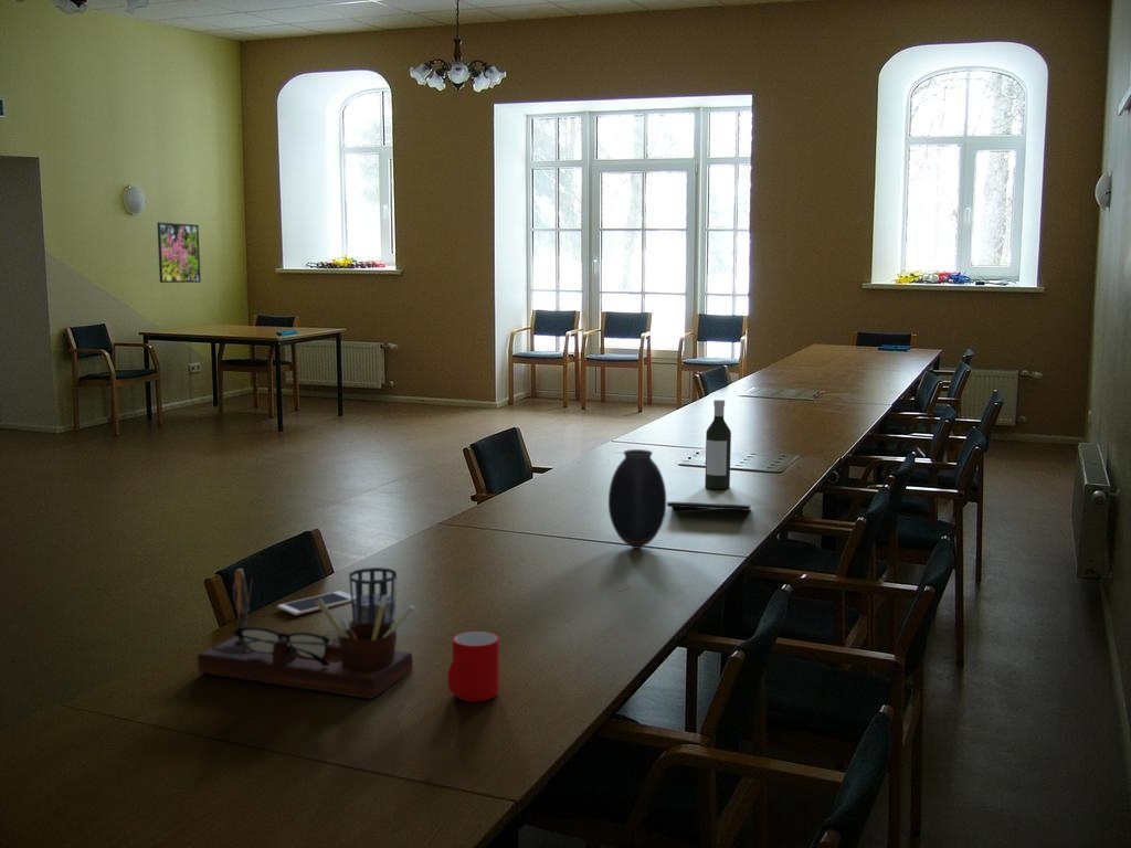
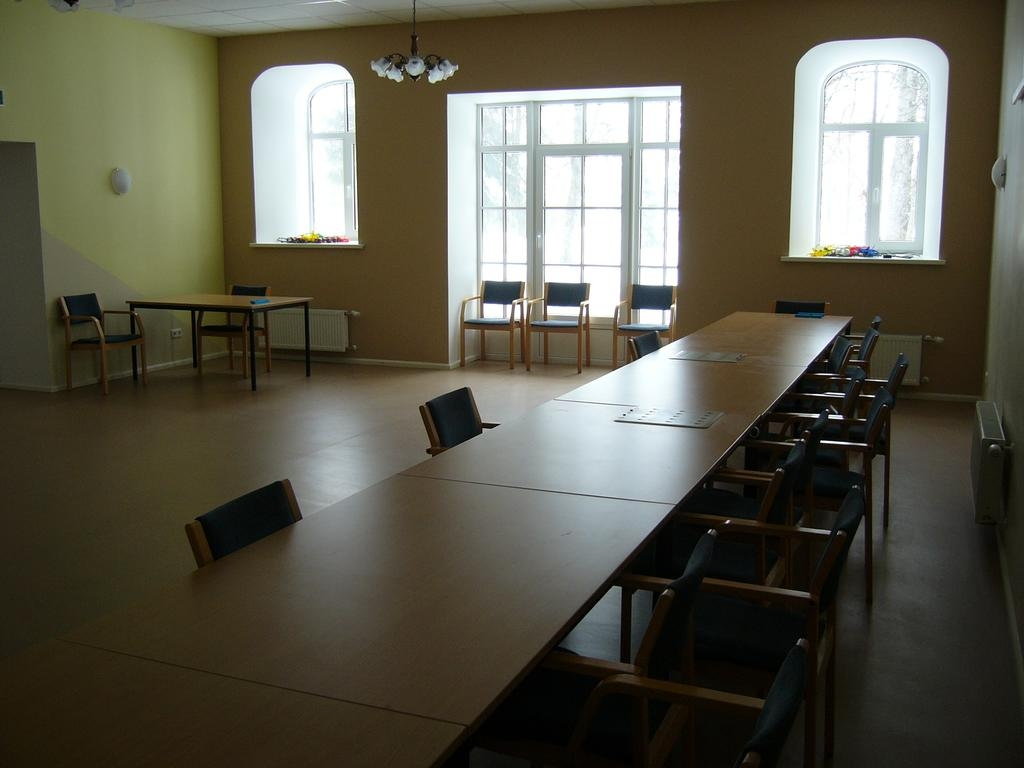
- cup (469, 670)
- bottle (718, 443)
- vase (637, 499)
- desk organizer (310, 633)
- notepad (709, 506)
- cup (373, 596)
- cell phone (316, 604)
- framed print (179, 253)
